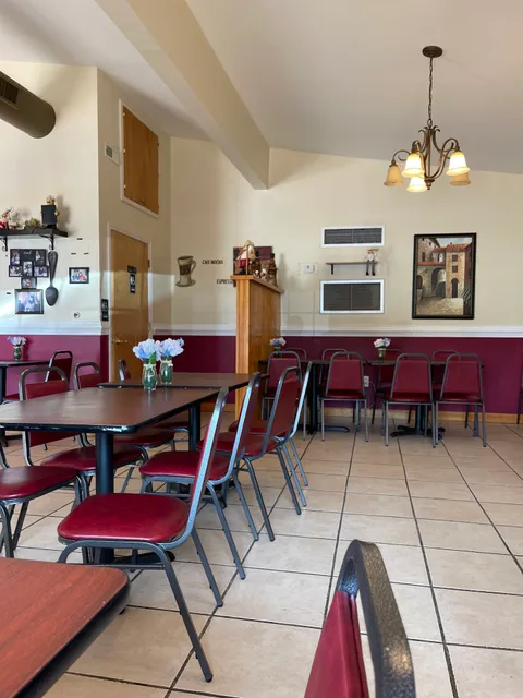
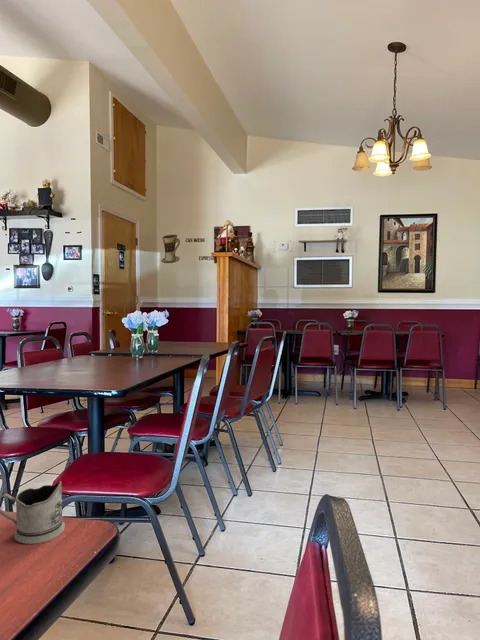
+ tea glass holder (30, 508)
